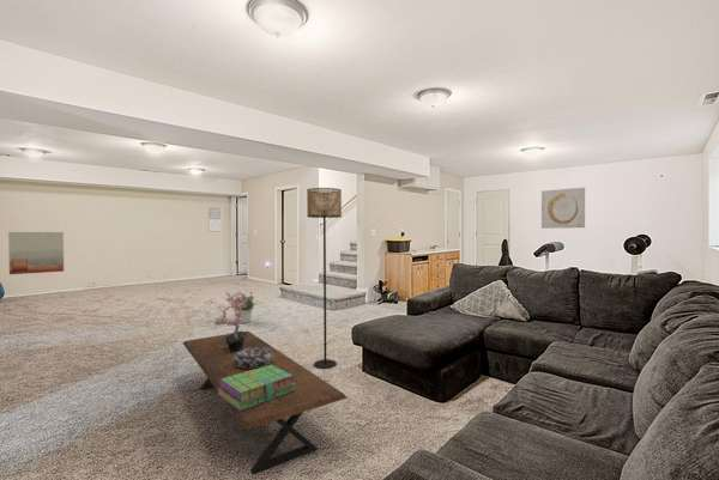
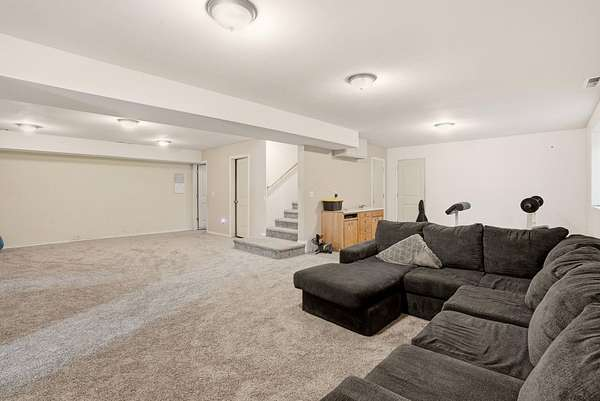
- decorative bowl (253, 357)
- wall art (562, 208)
- wall art (37, 251)
- stack of books (256, 384)
- coffee table (241, 372)
- floor lamp (325, 277)
- potted plant (243, 308)
- potted plant (234, 315)
